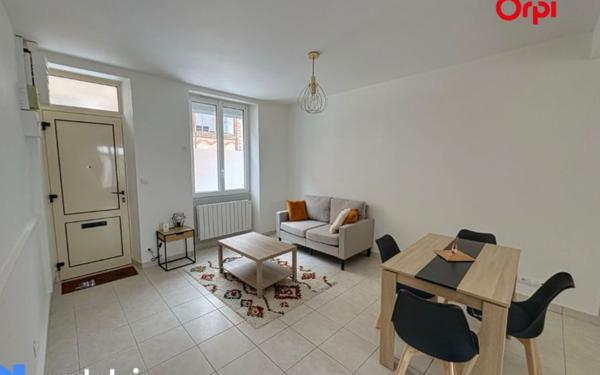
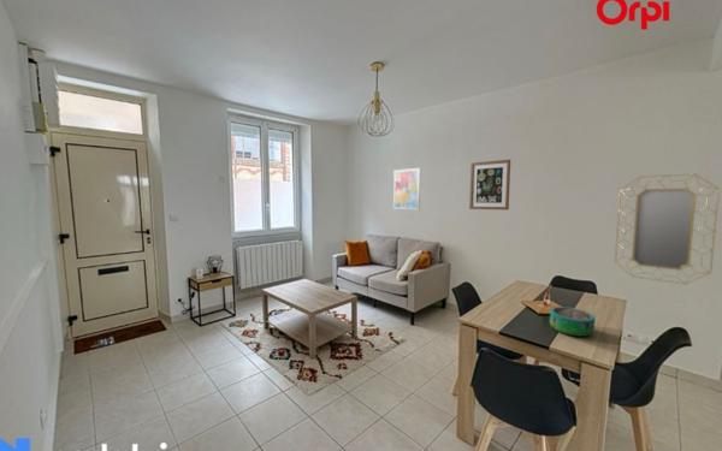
+ wall art (489, 185)
+ home mirror (662, 229)
+ wall art (406, 189)
+ decorative bowl (570, 321)
